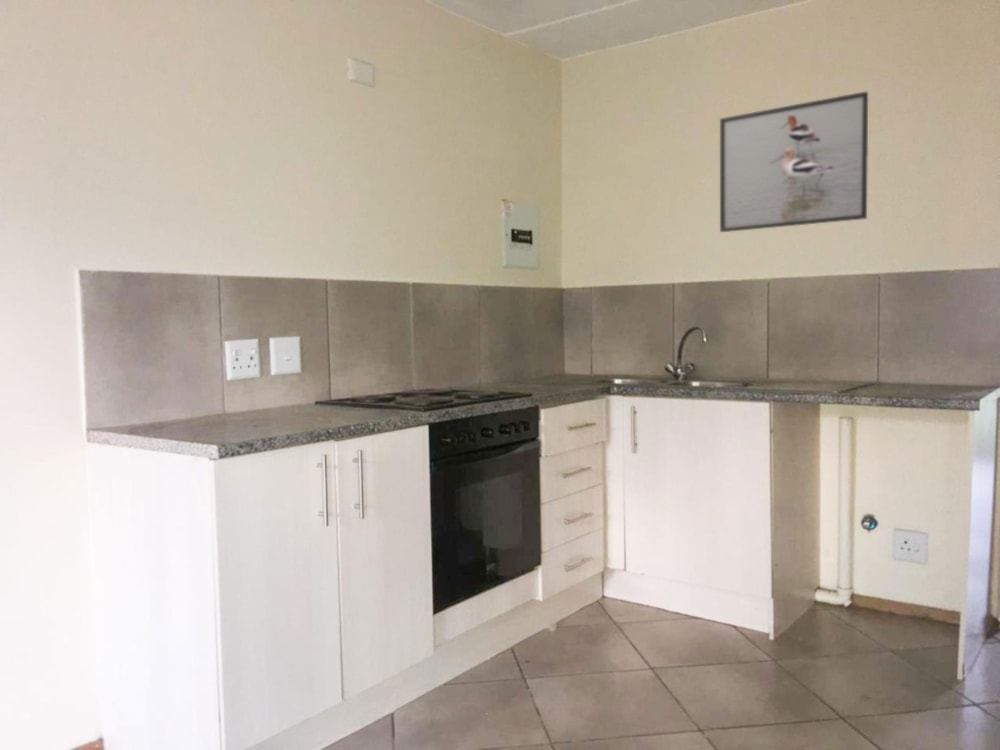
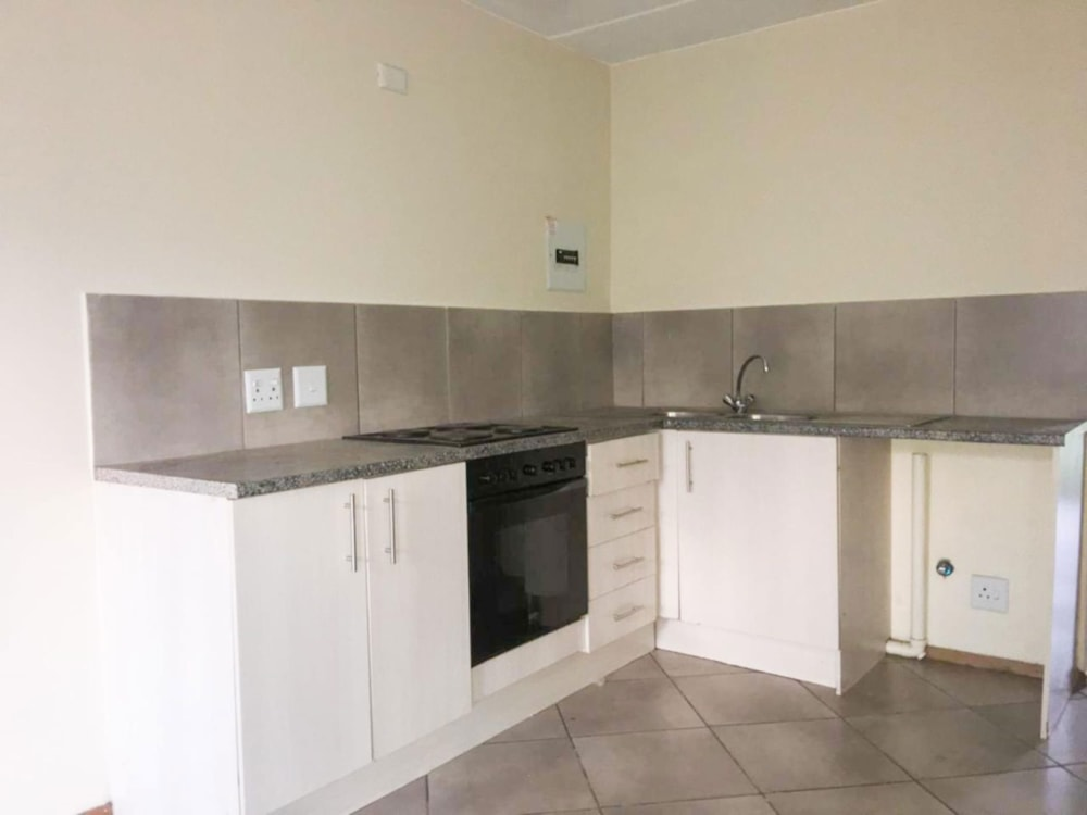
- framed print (789, 166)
